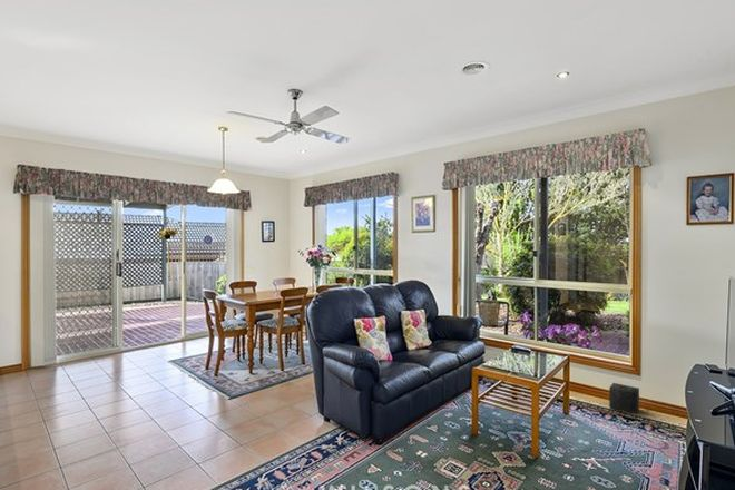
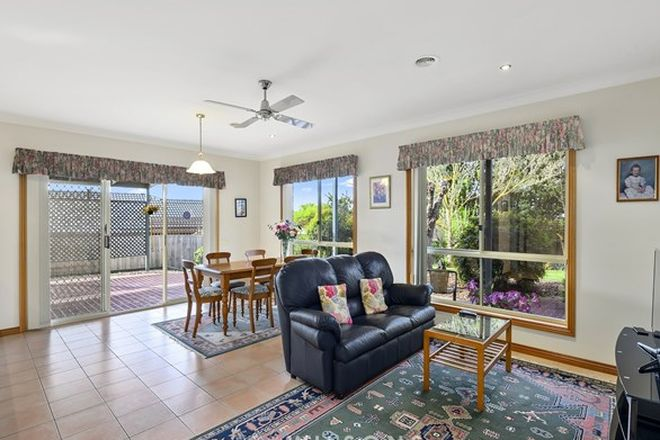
- speaker (619, 396)
